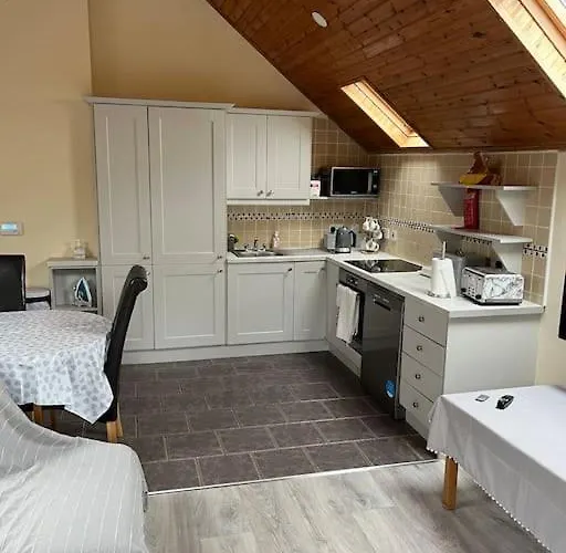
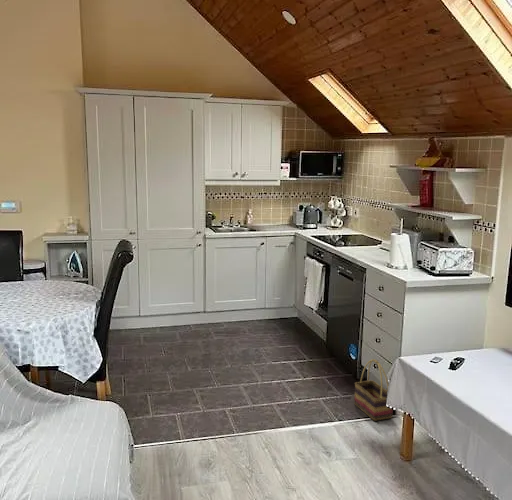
+ basket (374, 385)
